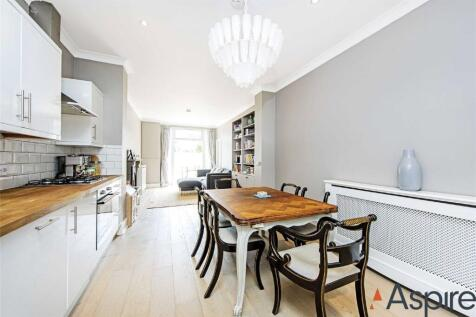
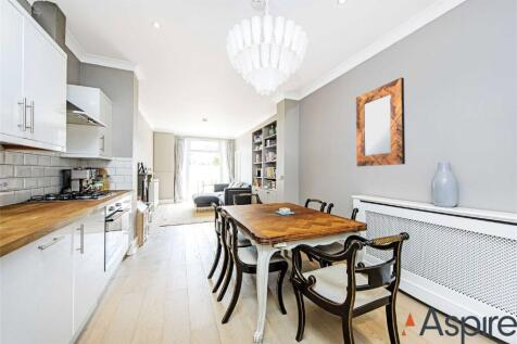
+ home mirror (377, 127)
